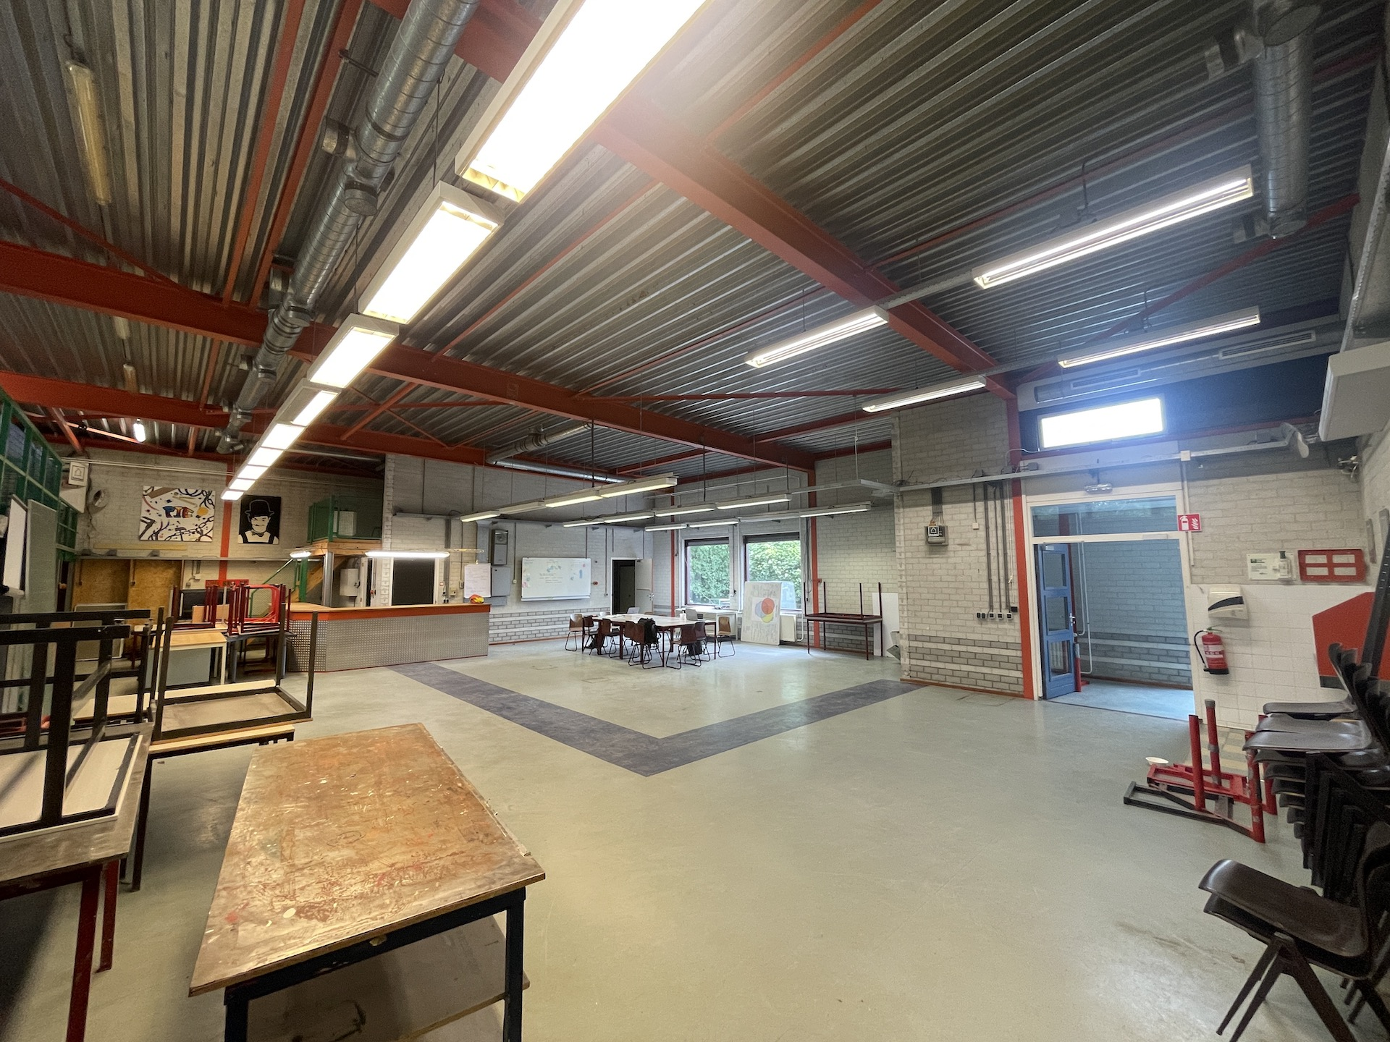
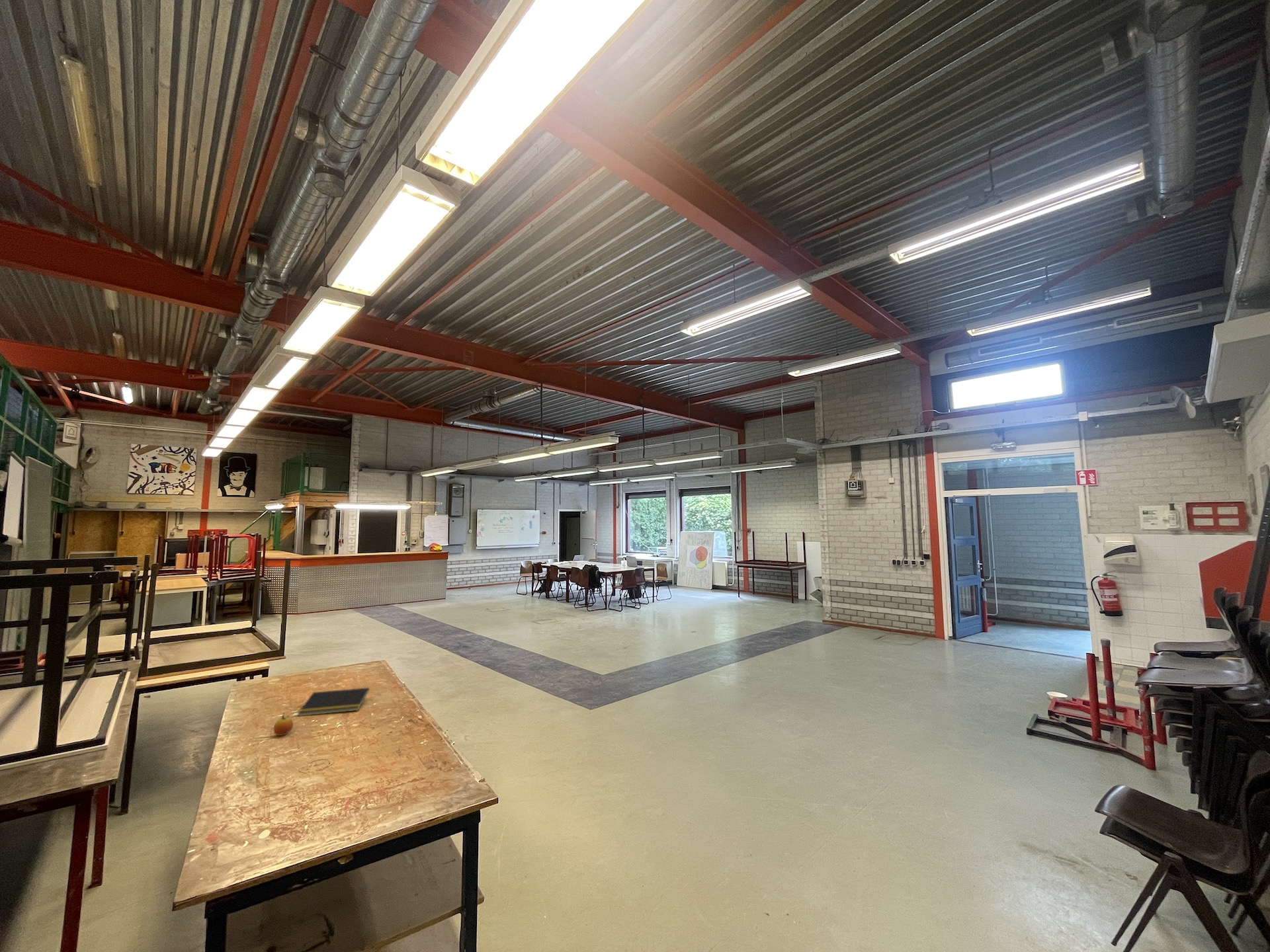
+ notepad (335, 701)
+ fruit (284, 721)
